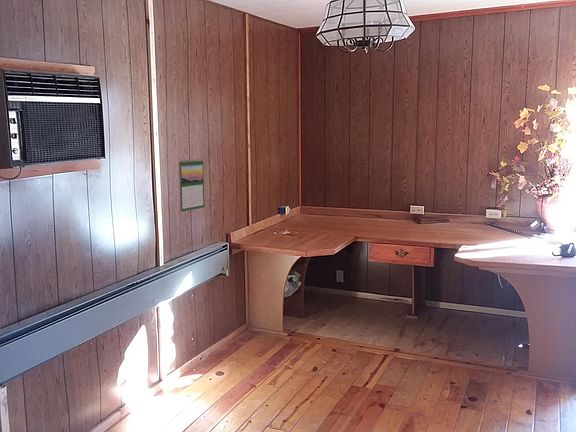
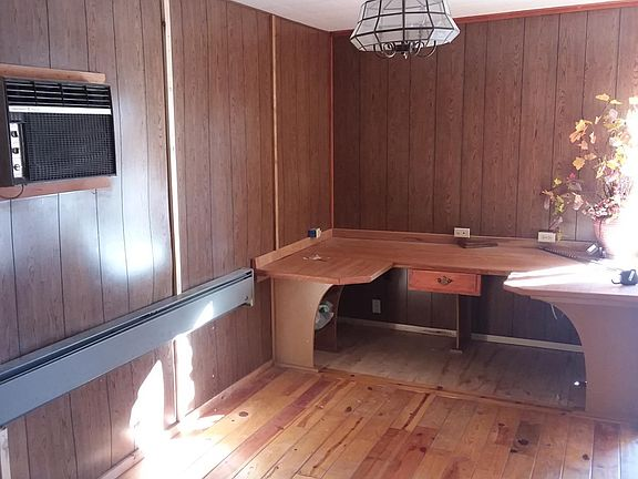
- calendar (192, 184)
